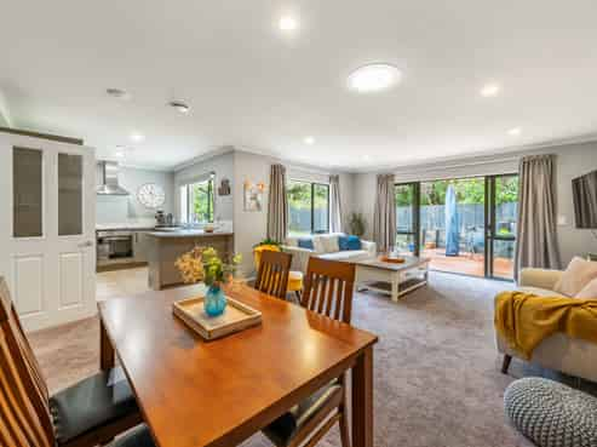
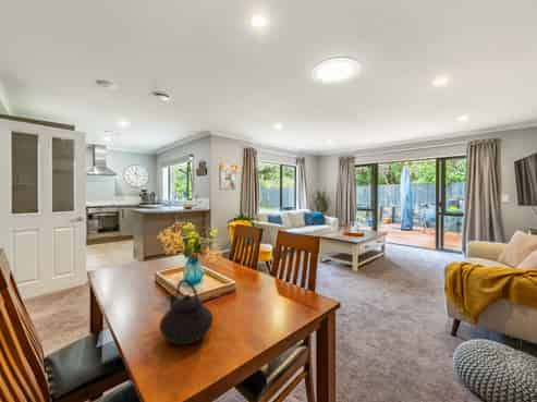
+ teapot (184, 305)
